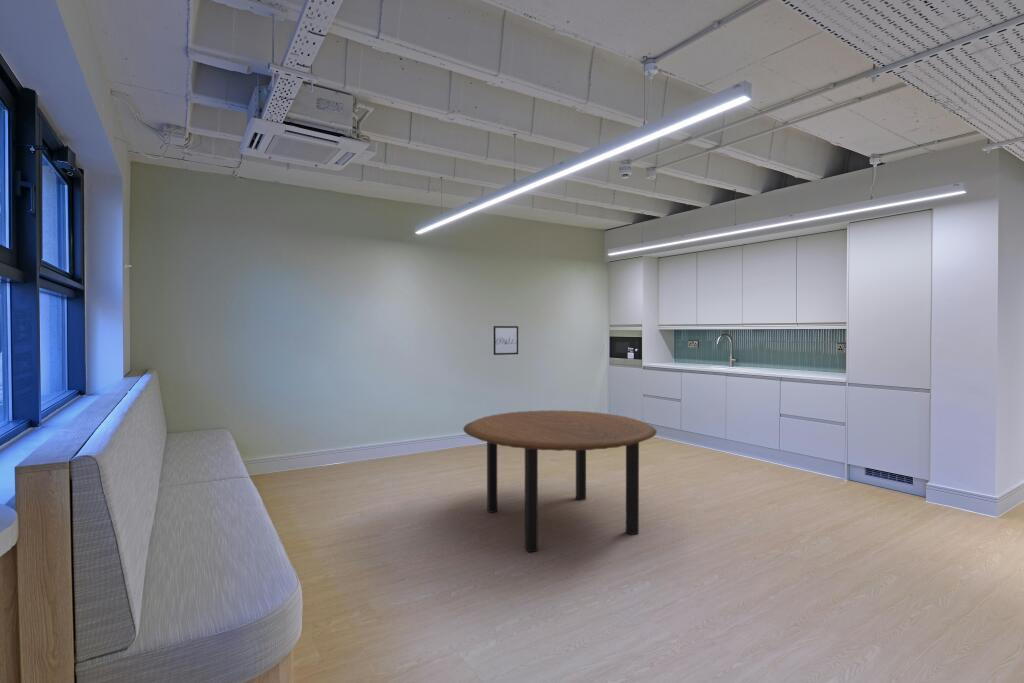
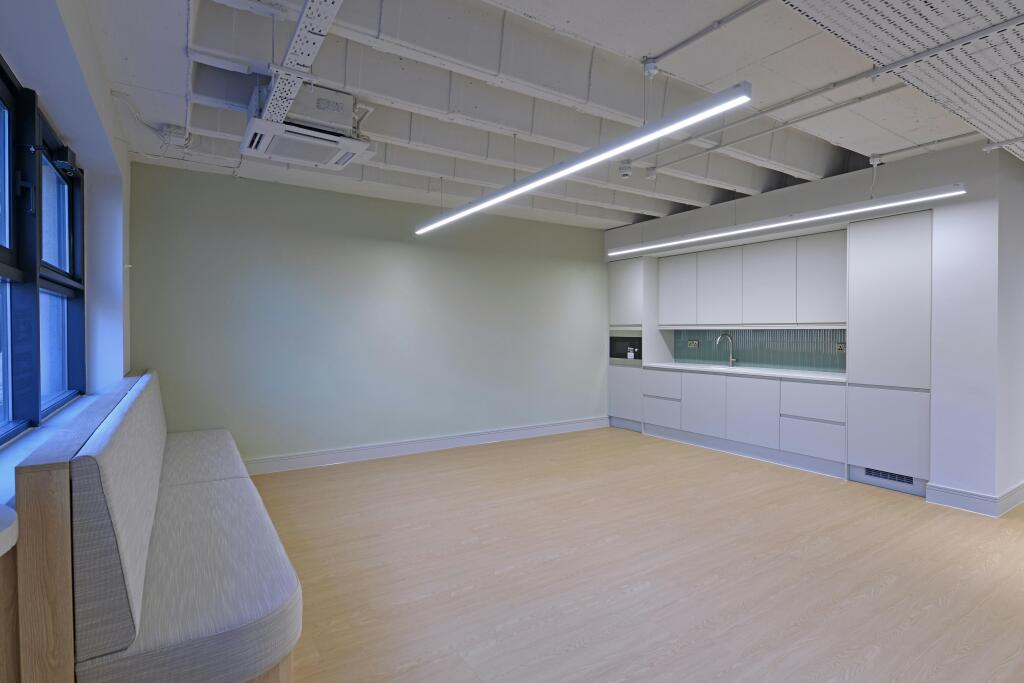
- wall art (506, 340)
- dining table (576, 471)
